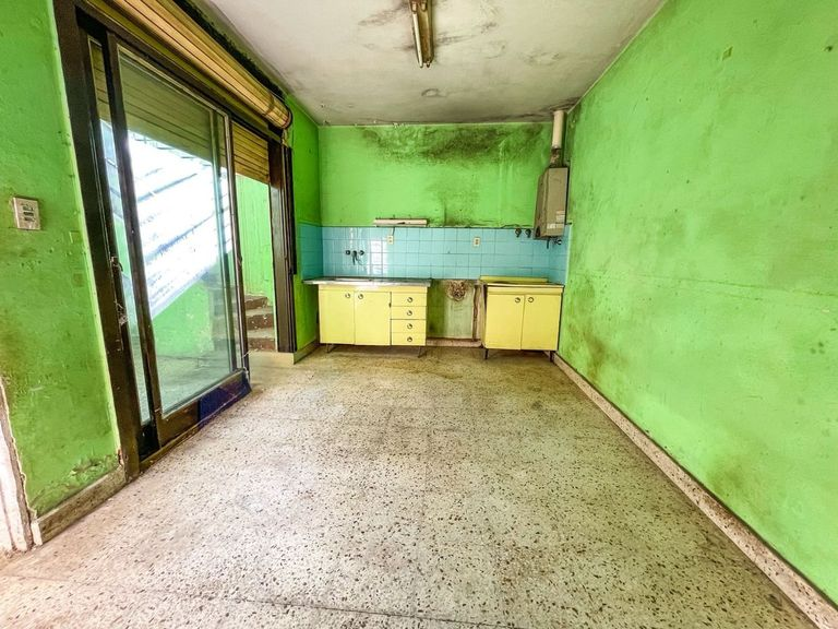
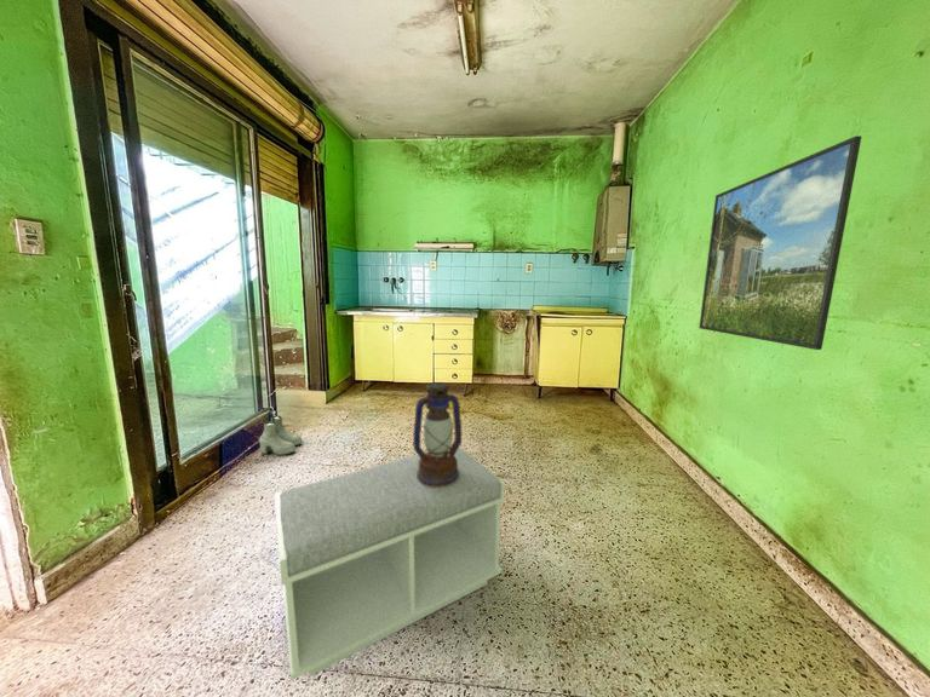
+ bench (395, 538)
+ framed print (758, 258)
+ lantern (437, 430)
+ boots (280, 433)
